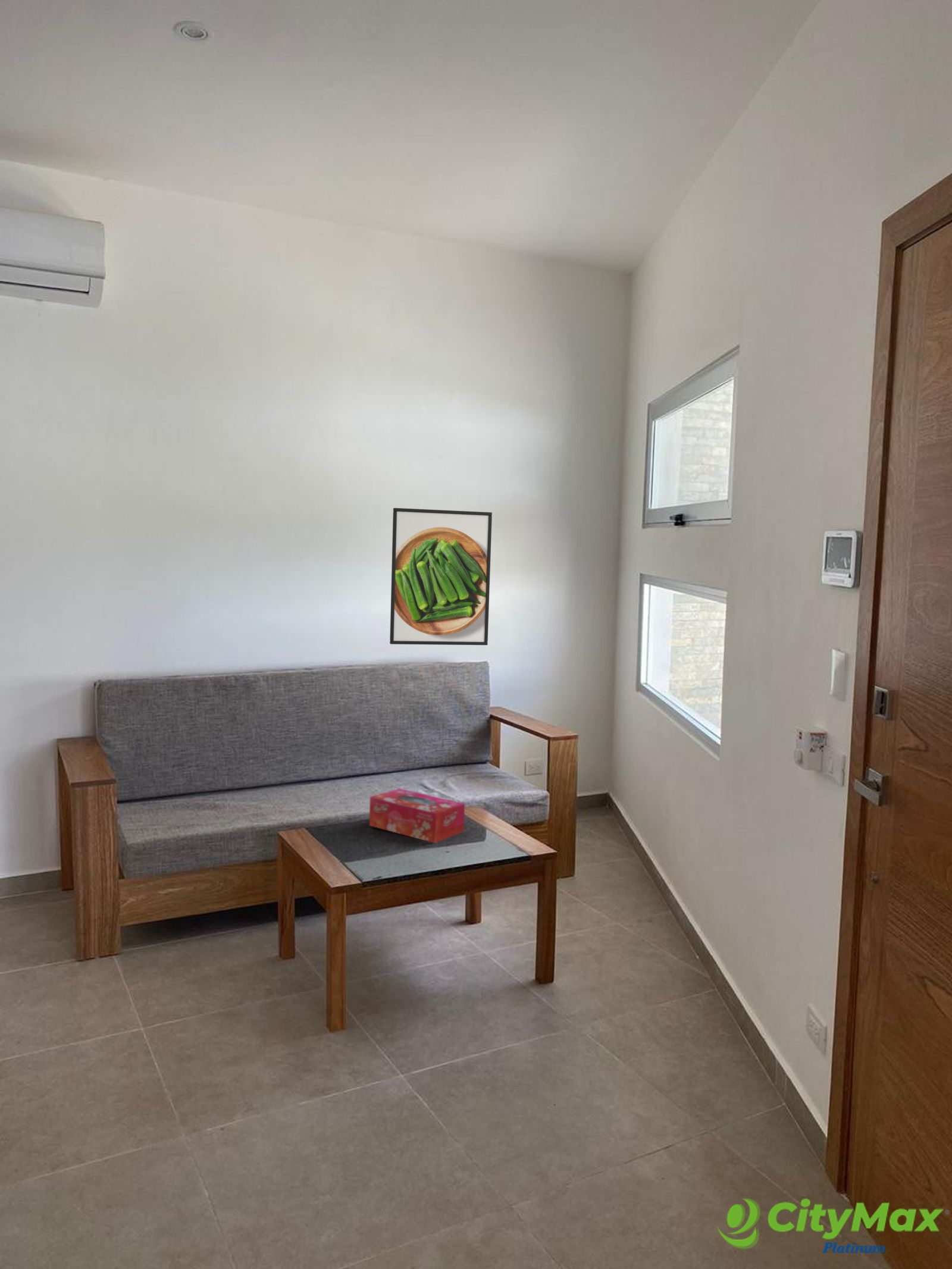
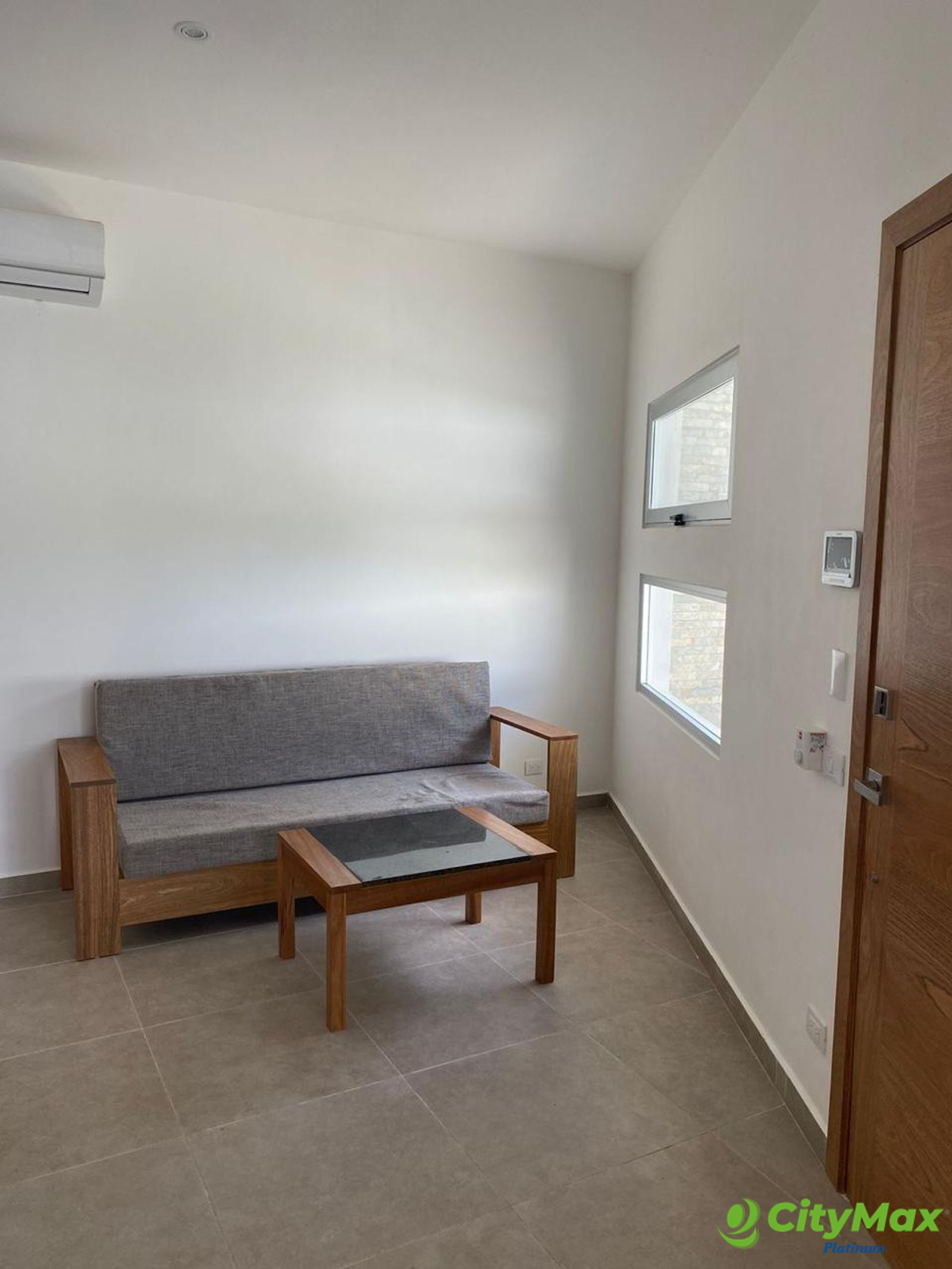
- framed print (441, 578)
- tissue box (416, 814)
